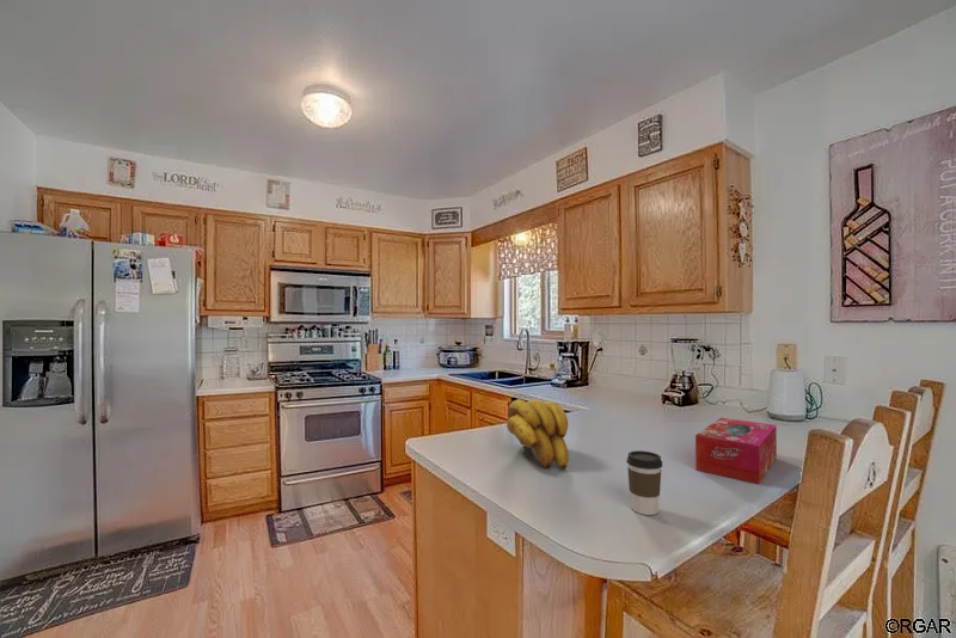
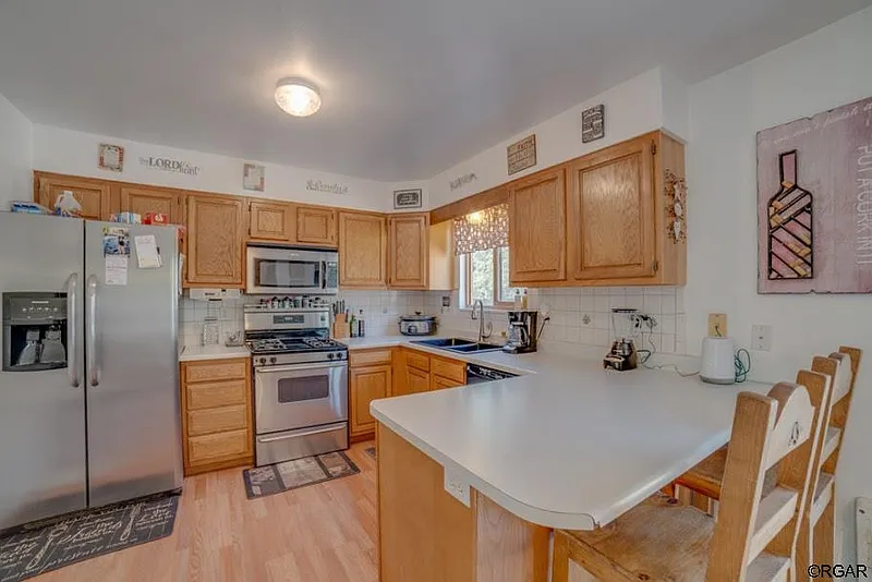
- banana bunch (537, 428)
- coffee cup (644, 481)
- tissue box (737, 446)
